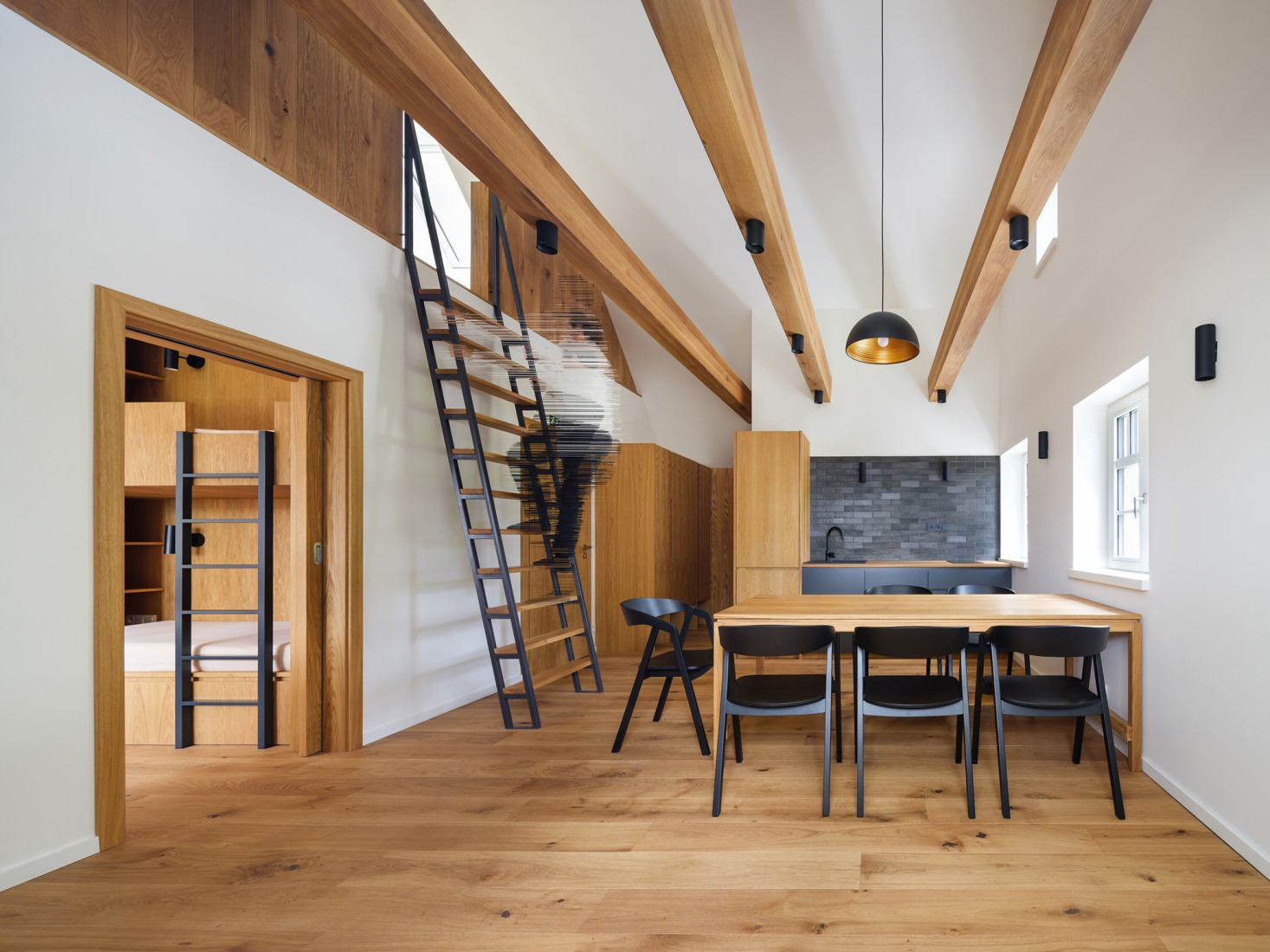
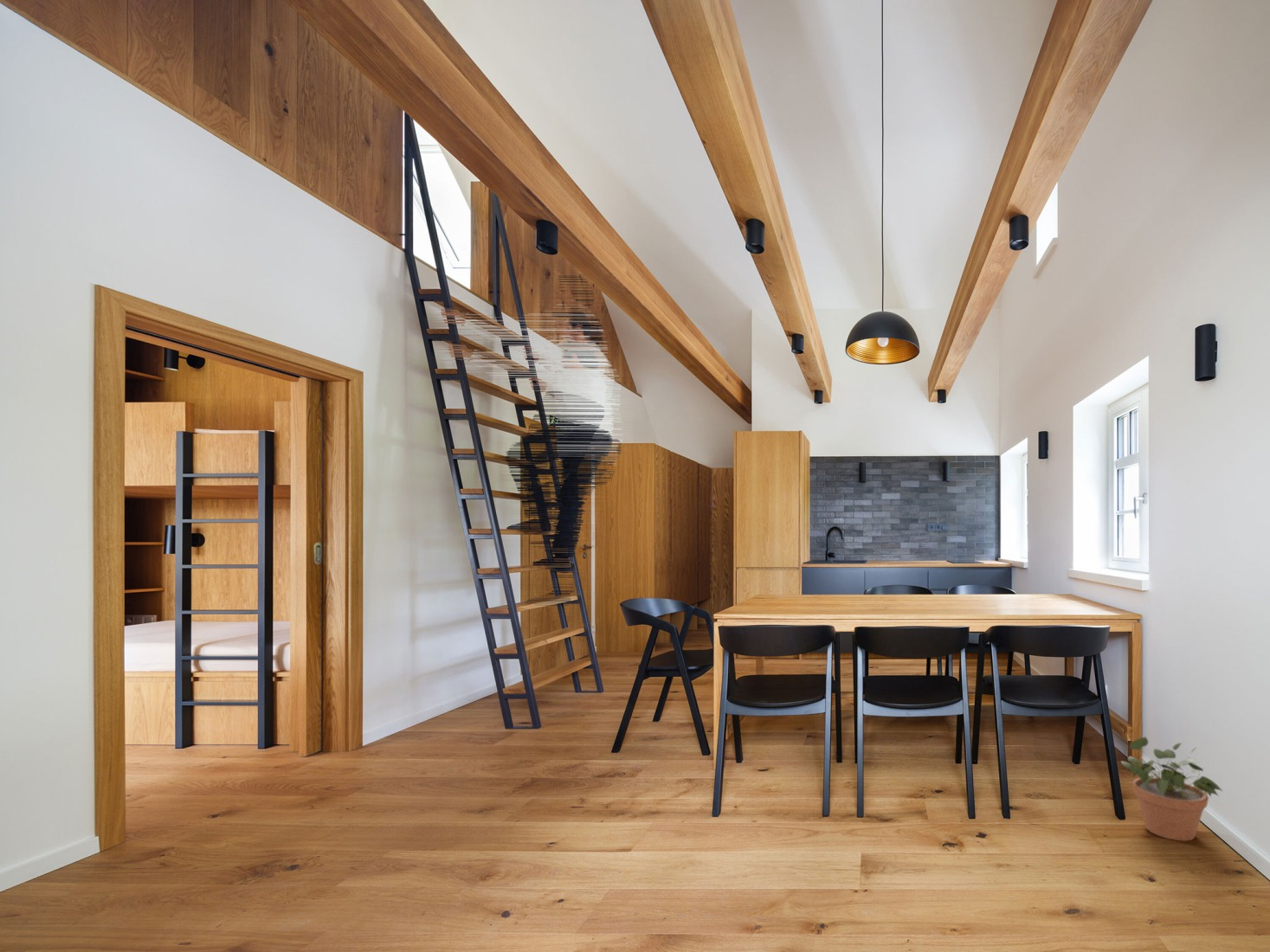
+ potted plant (1175, 792)
